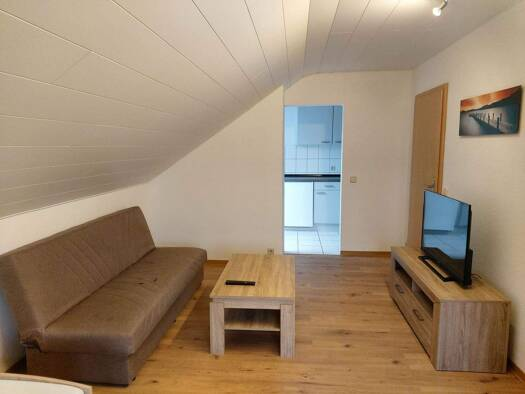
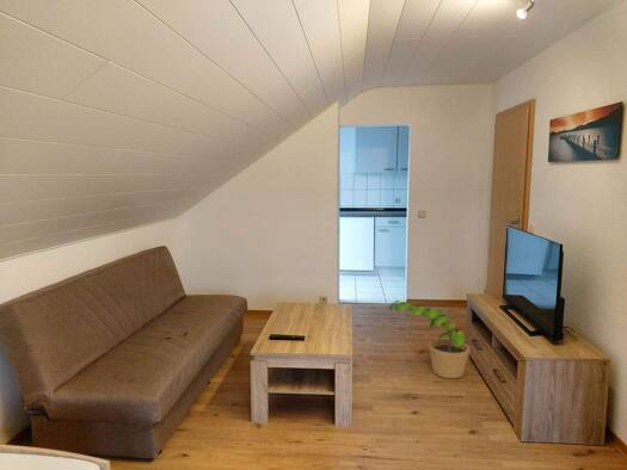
+ potted plant (430, 328)
